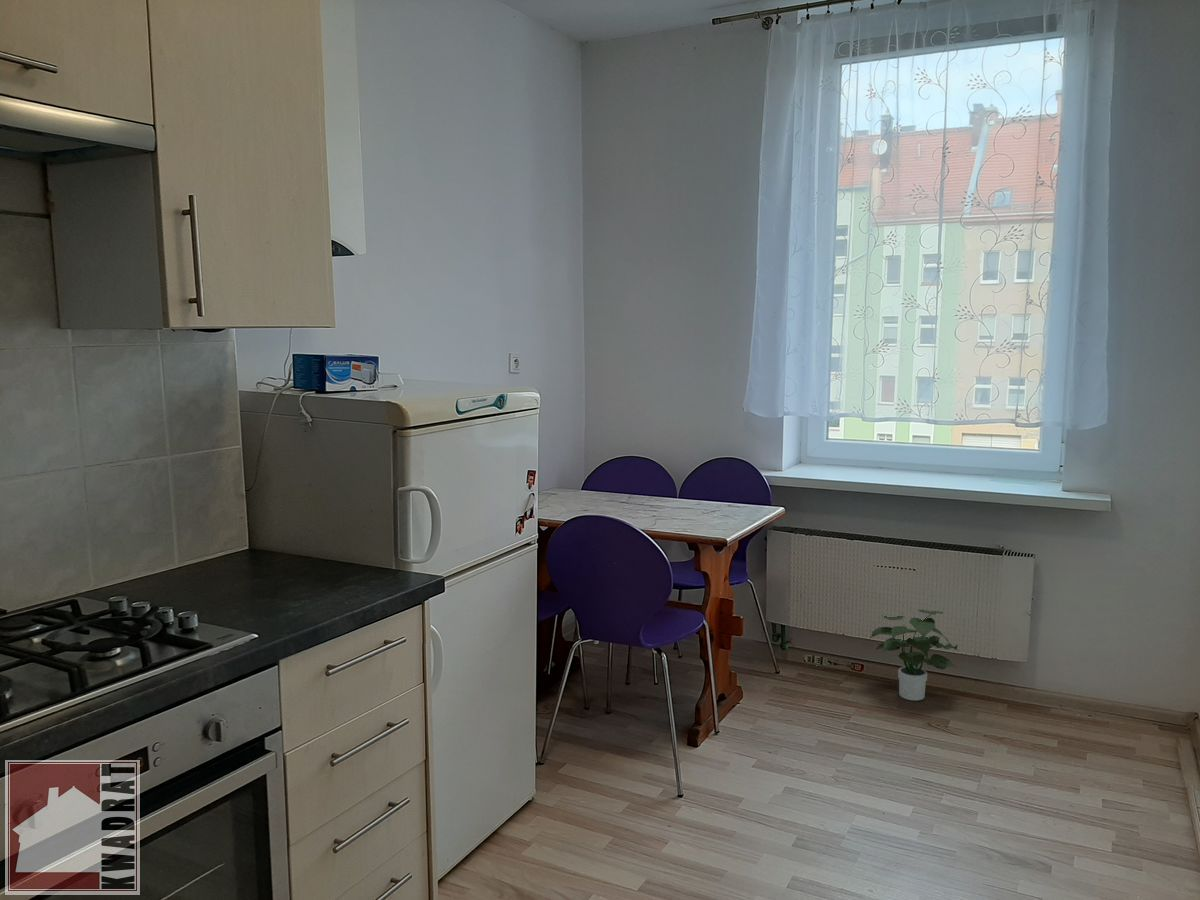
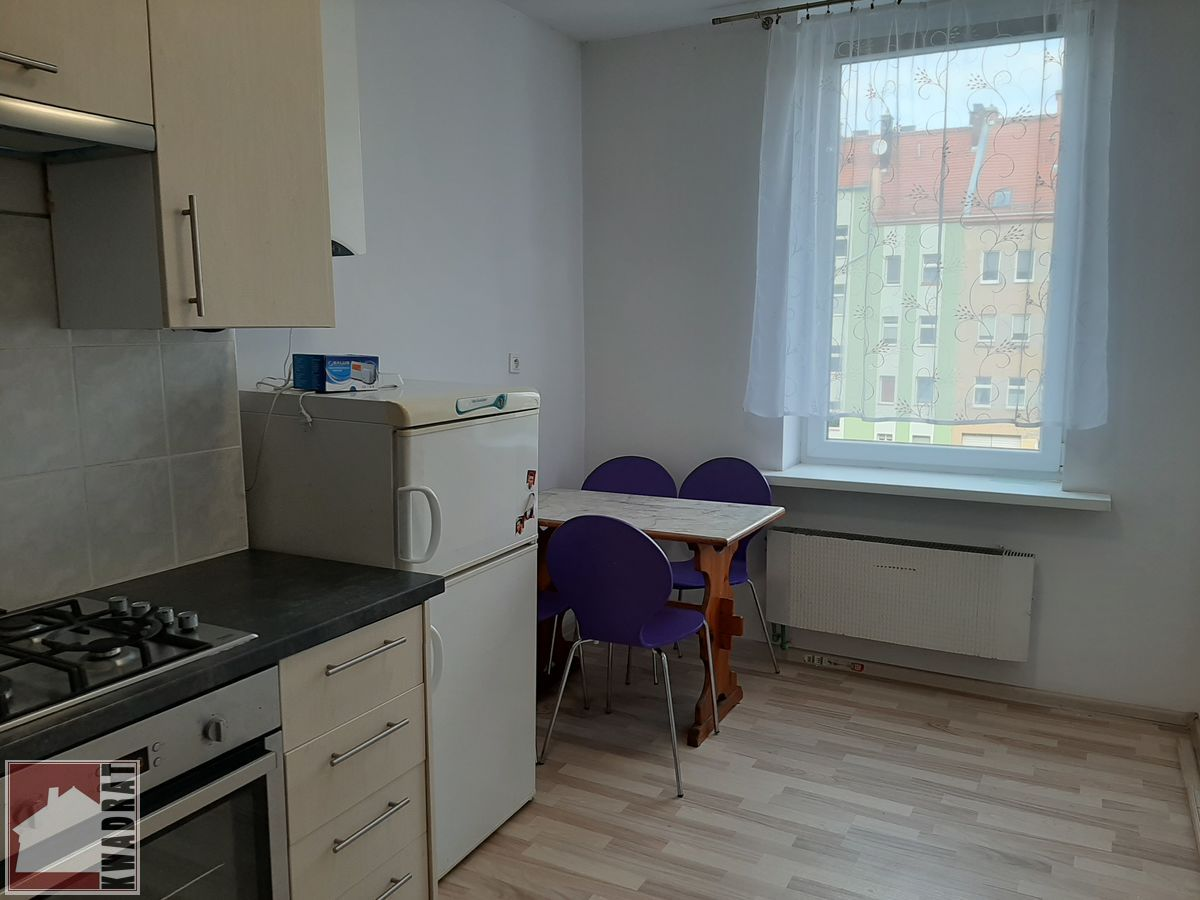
- potted plant (913, 653)
